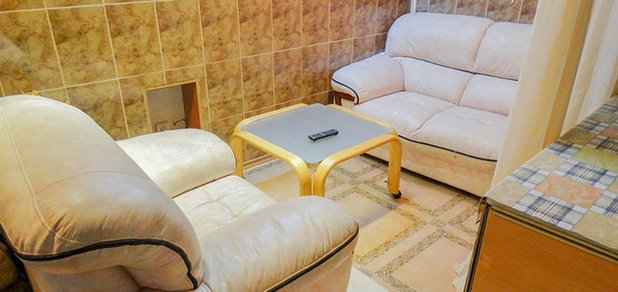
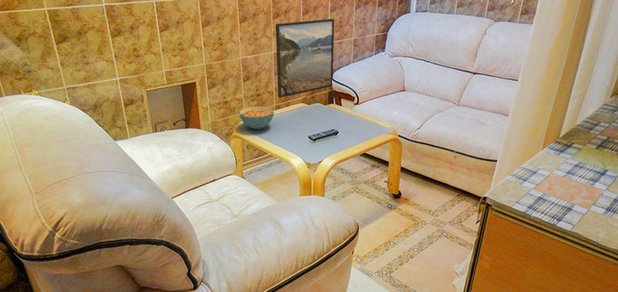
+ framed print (306, 57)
+ cereal bowl (256, 119)
